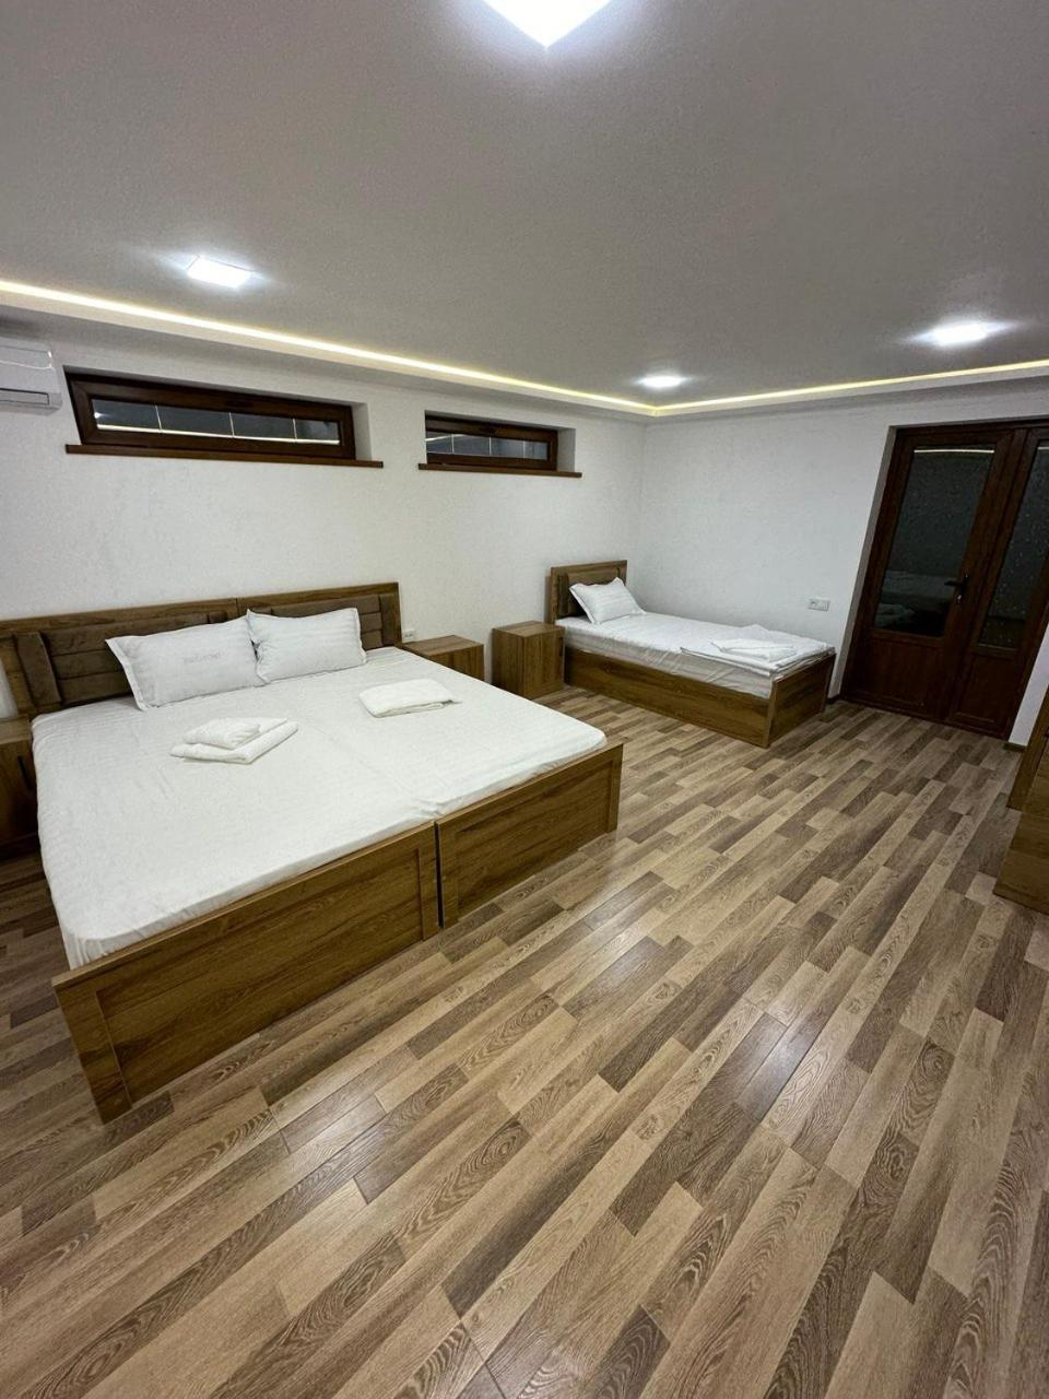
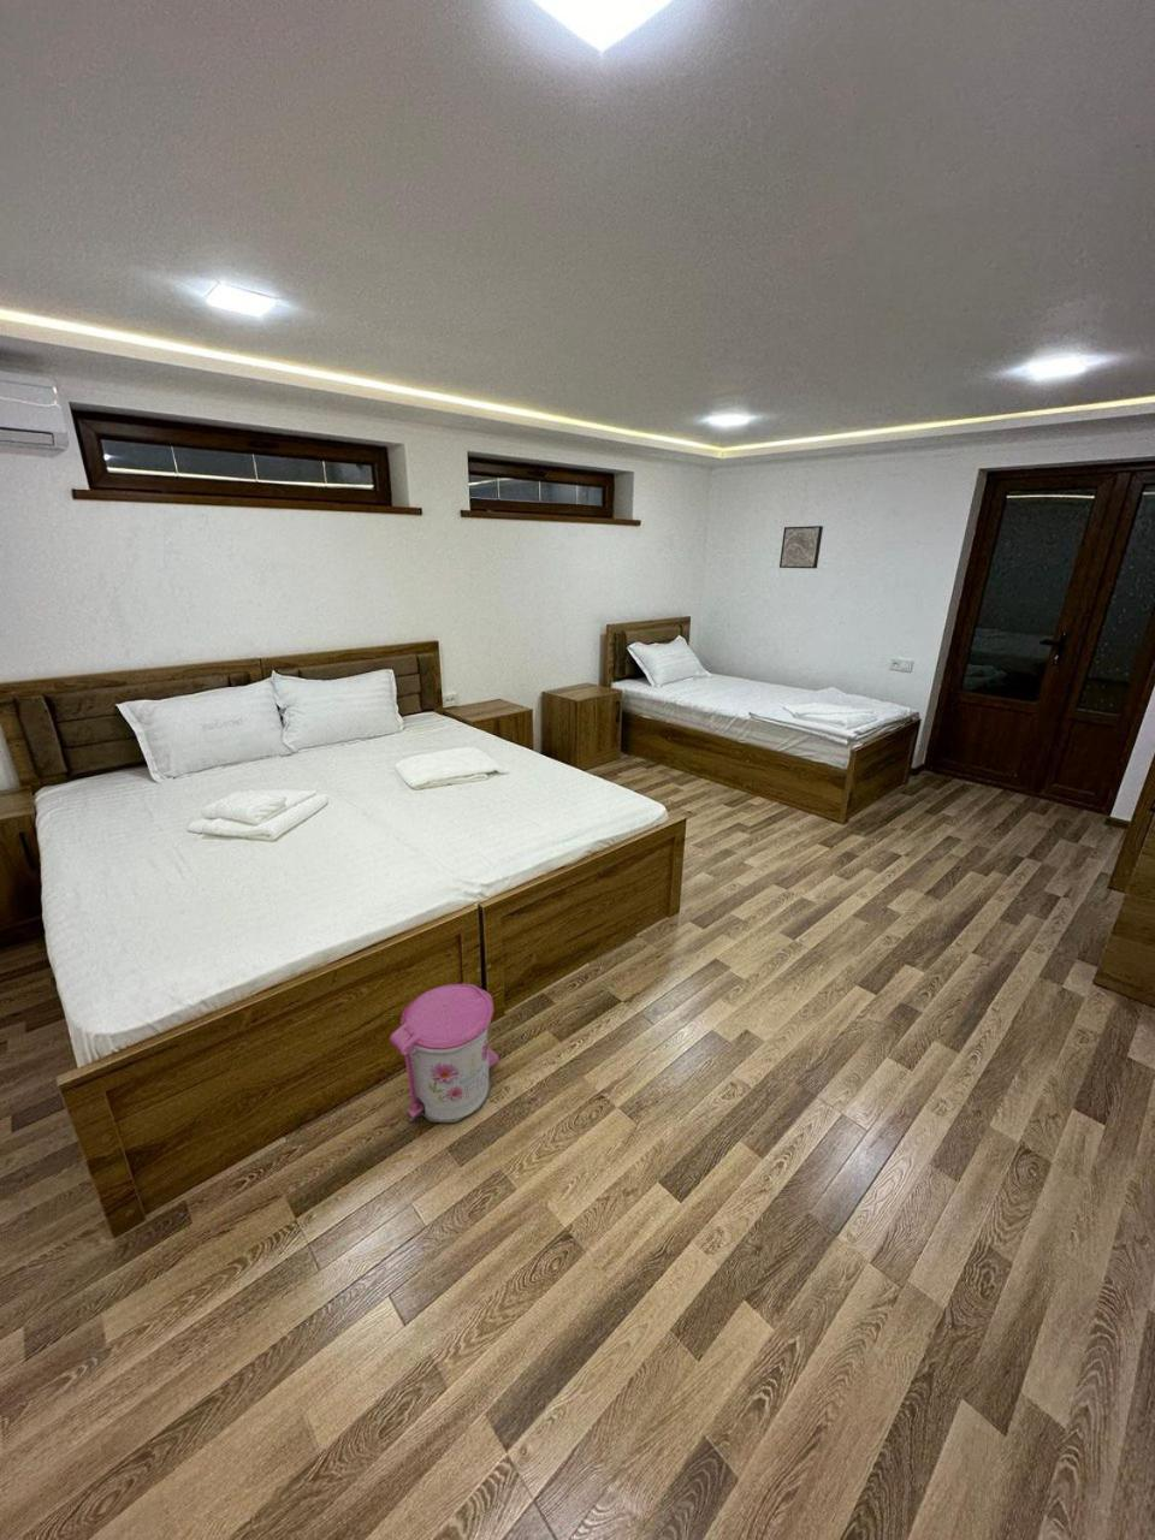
+ wall art (800, 547)
+ trash can (448, 1049)
